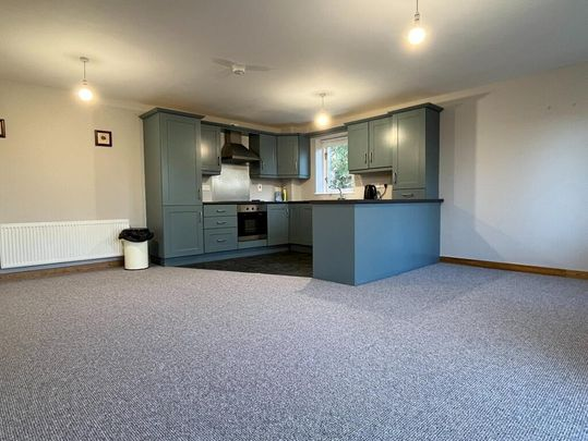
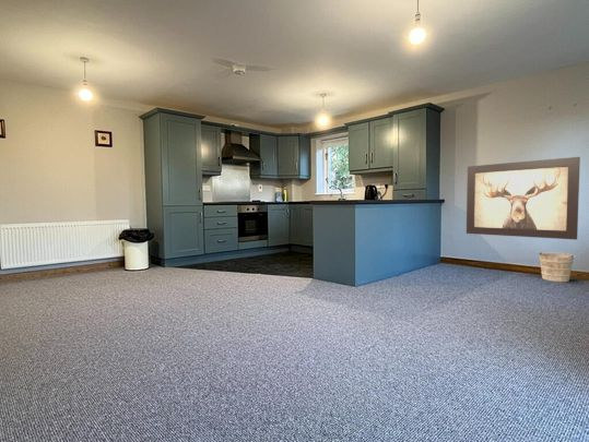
+ bucket (556, 266)
+ wall art (517, 199)
